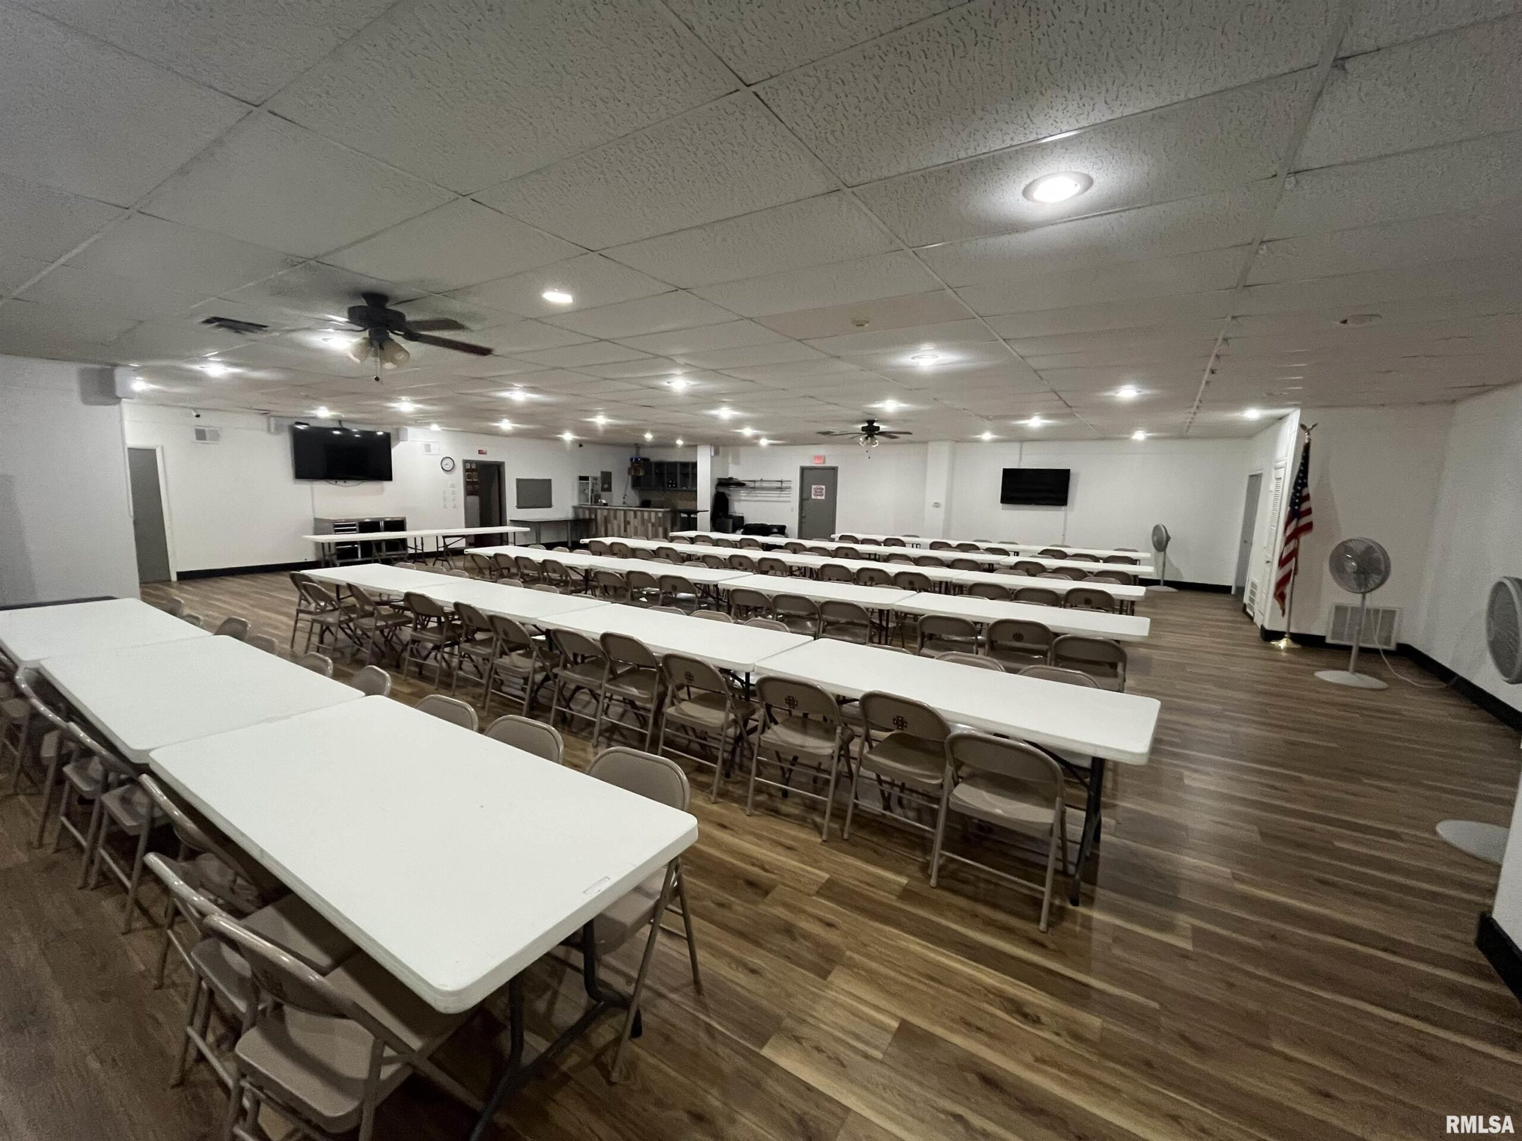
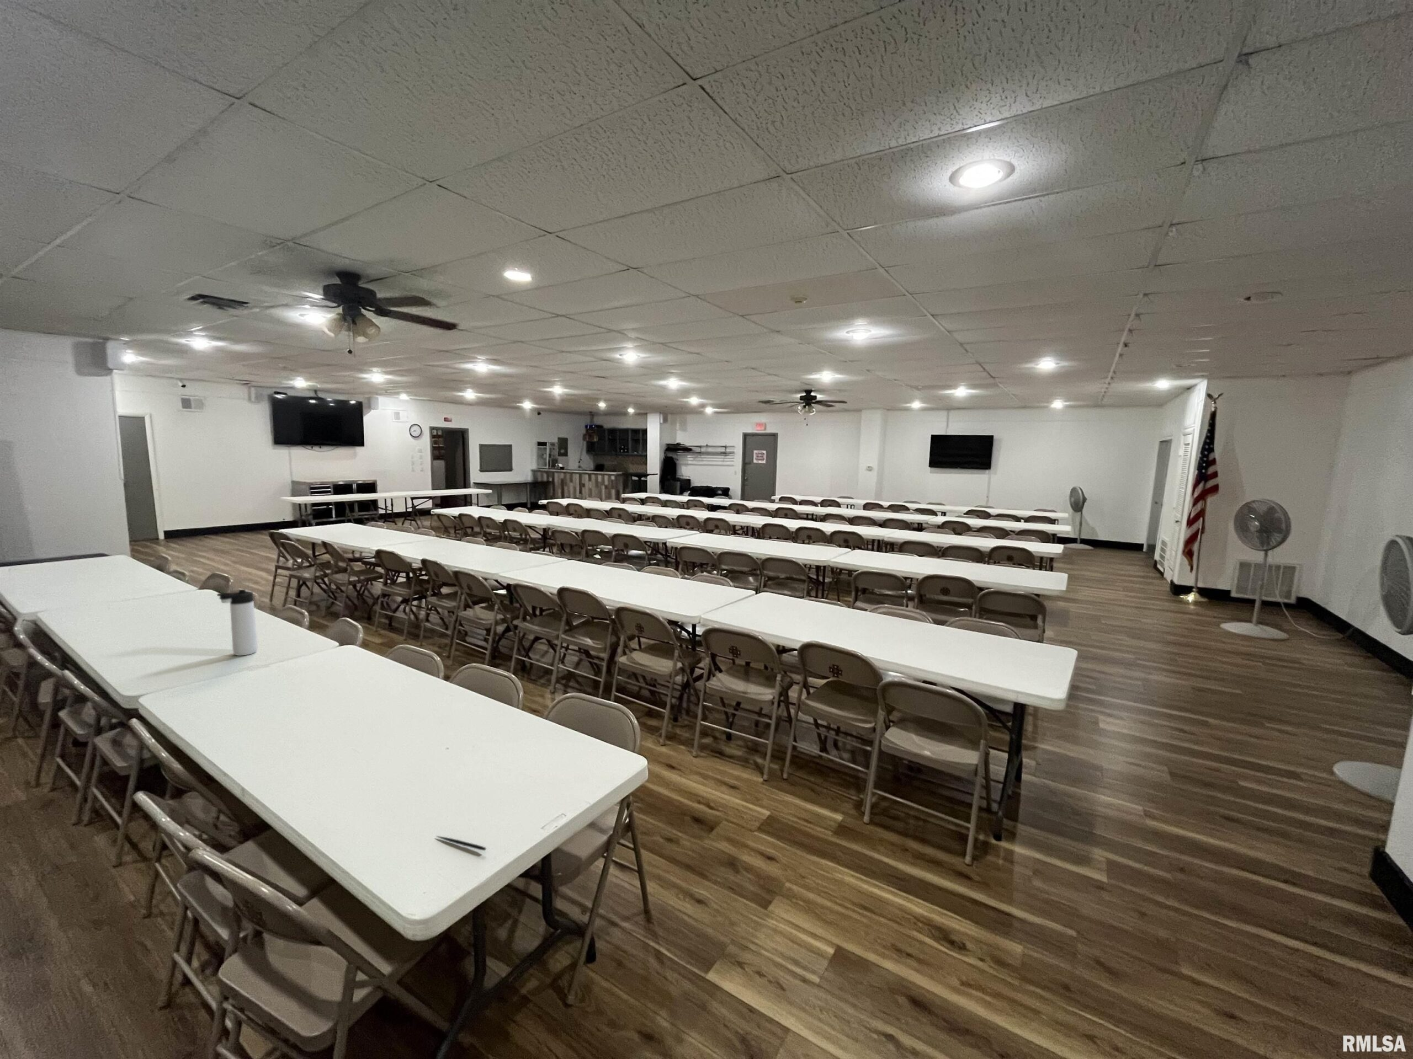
+ pen (461, 842)
+ thermos bottle (237, 623)
